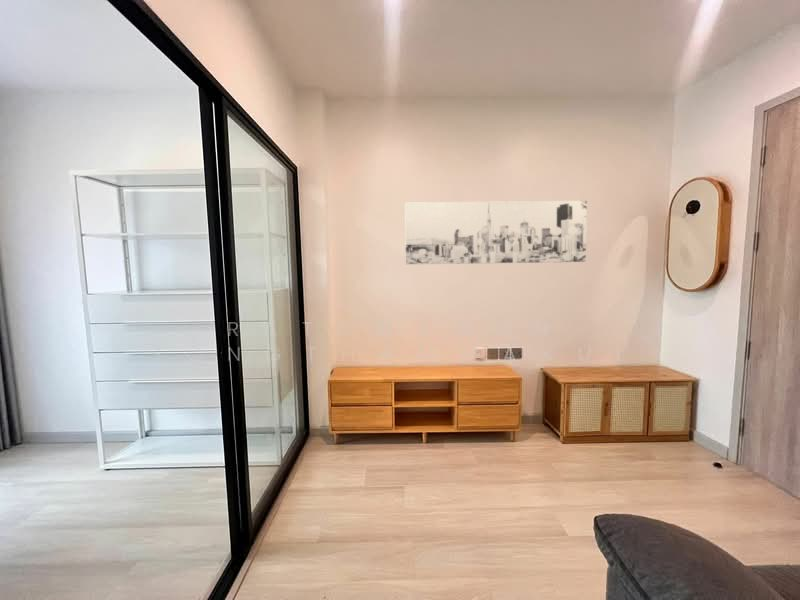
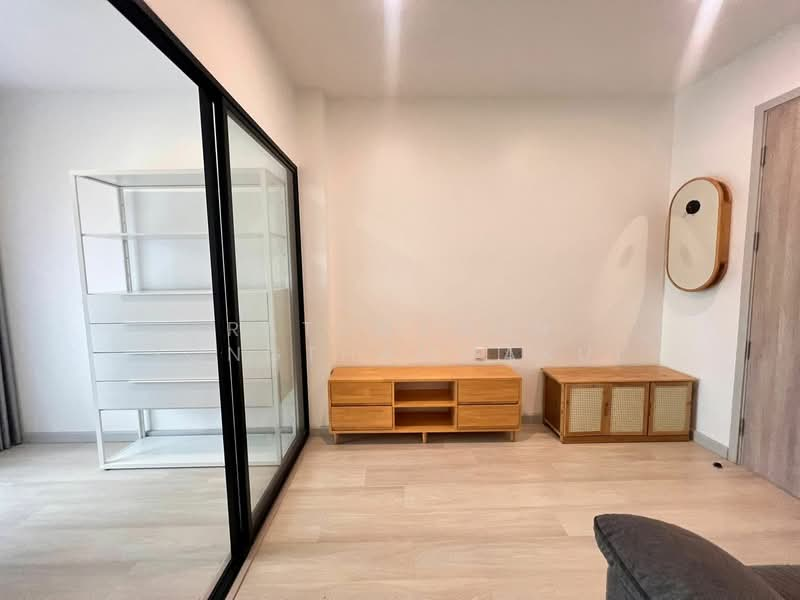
- wall art (495, 232)
